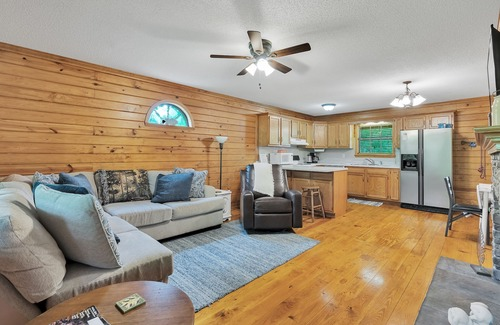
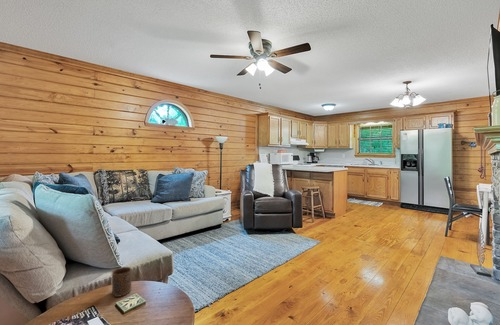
+ cup (121, 281)
